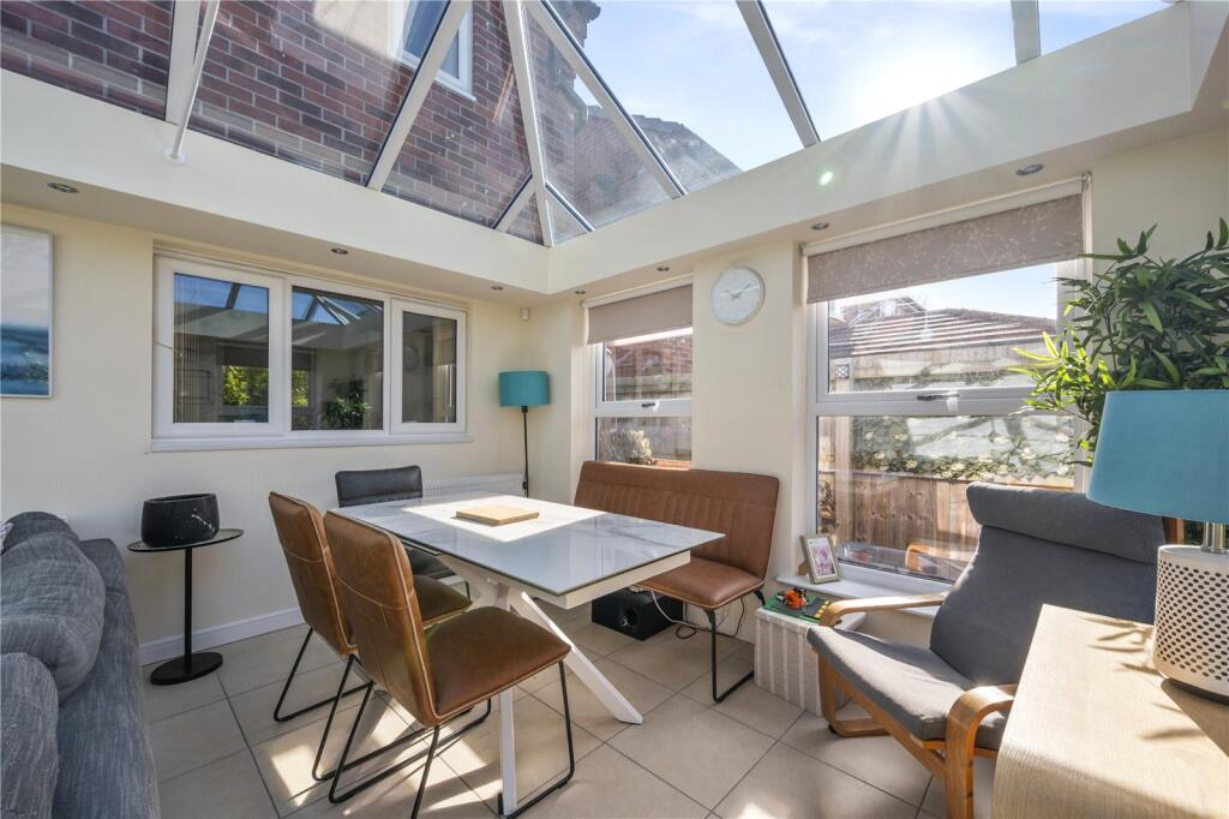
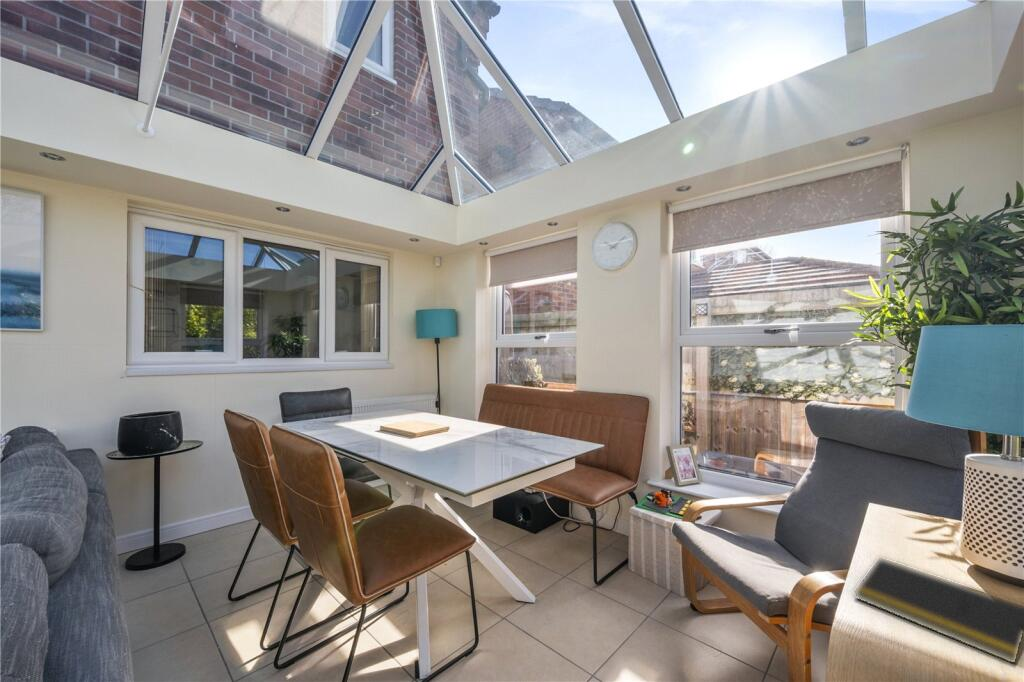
+ notepad (936, 602)
